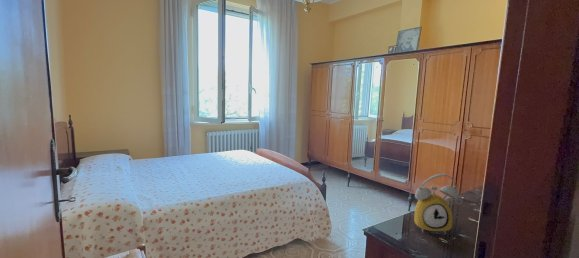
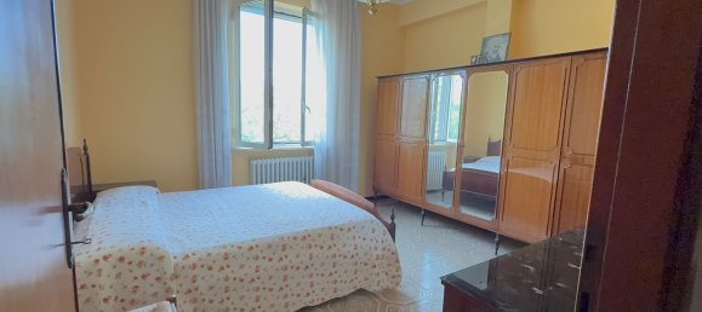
- alarm clock (433, 200)
